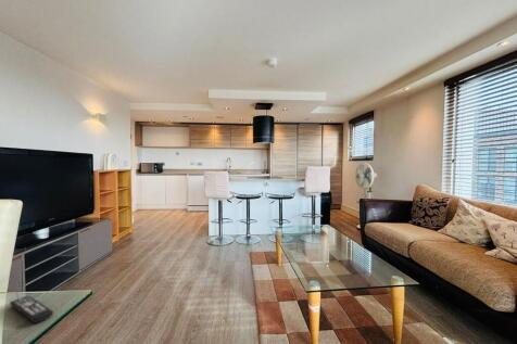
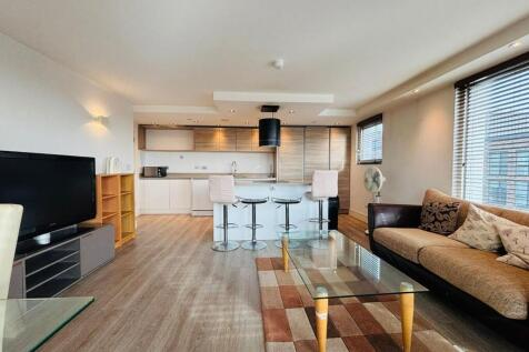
- remote control (30, 308)
